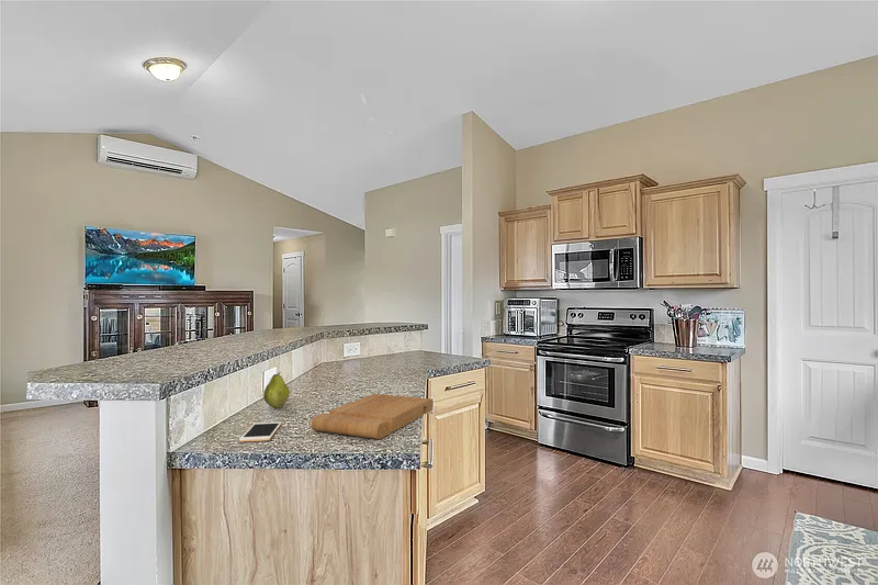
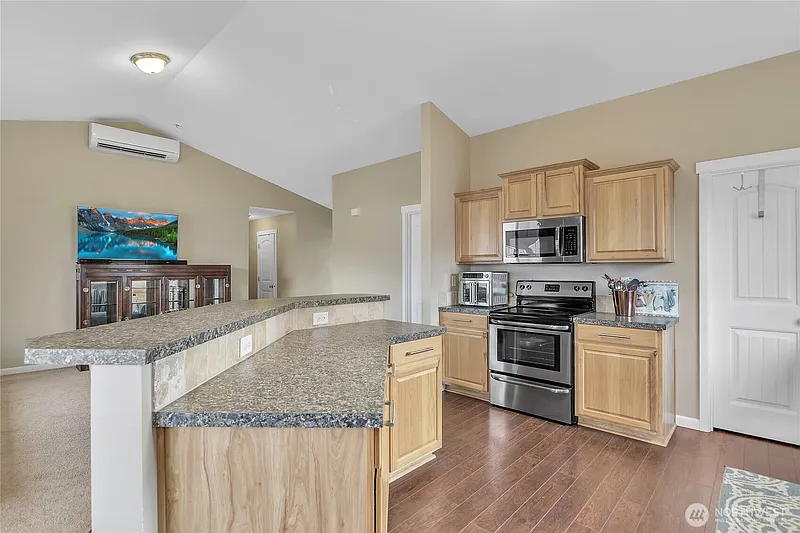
- cutting board (376, 413)
- cell phone (261, 430)
- fruit (277, 390)
